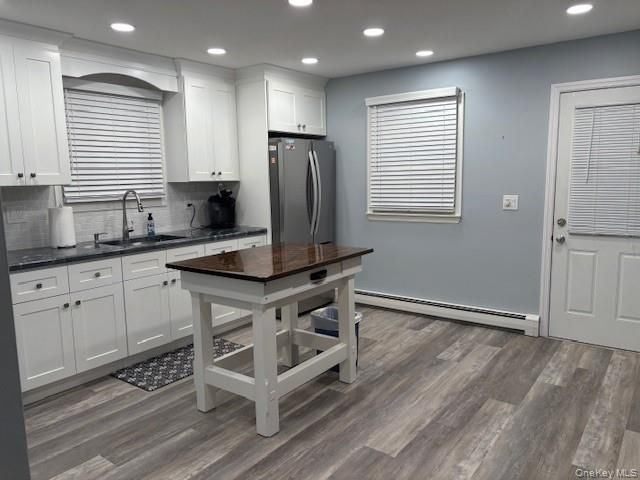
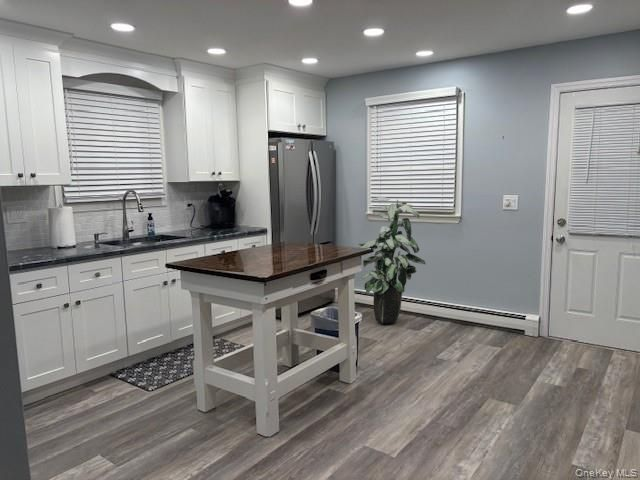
+ indoor plant (388, 259)
